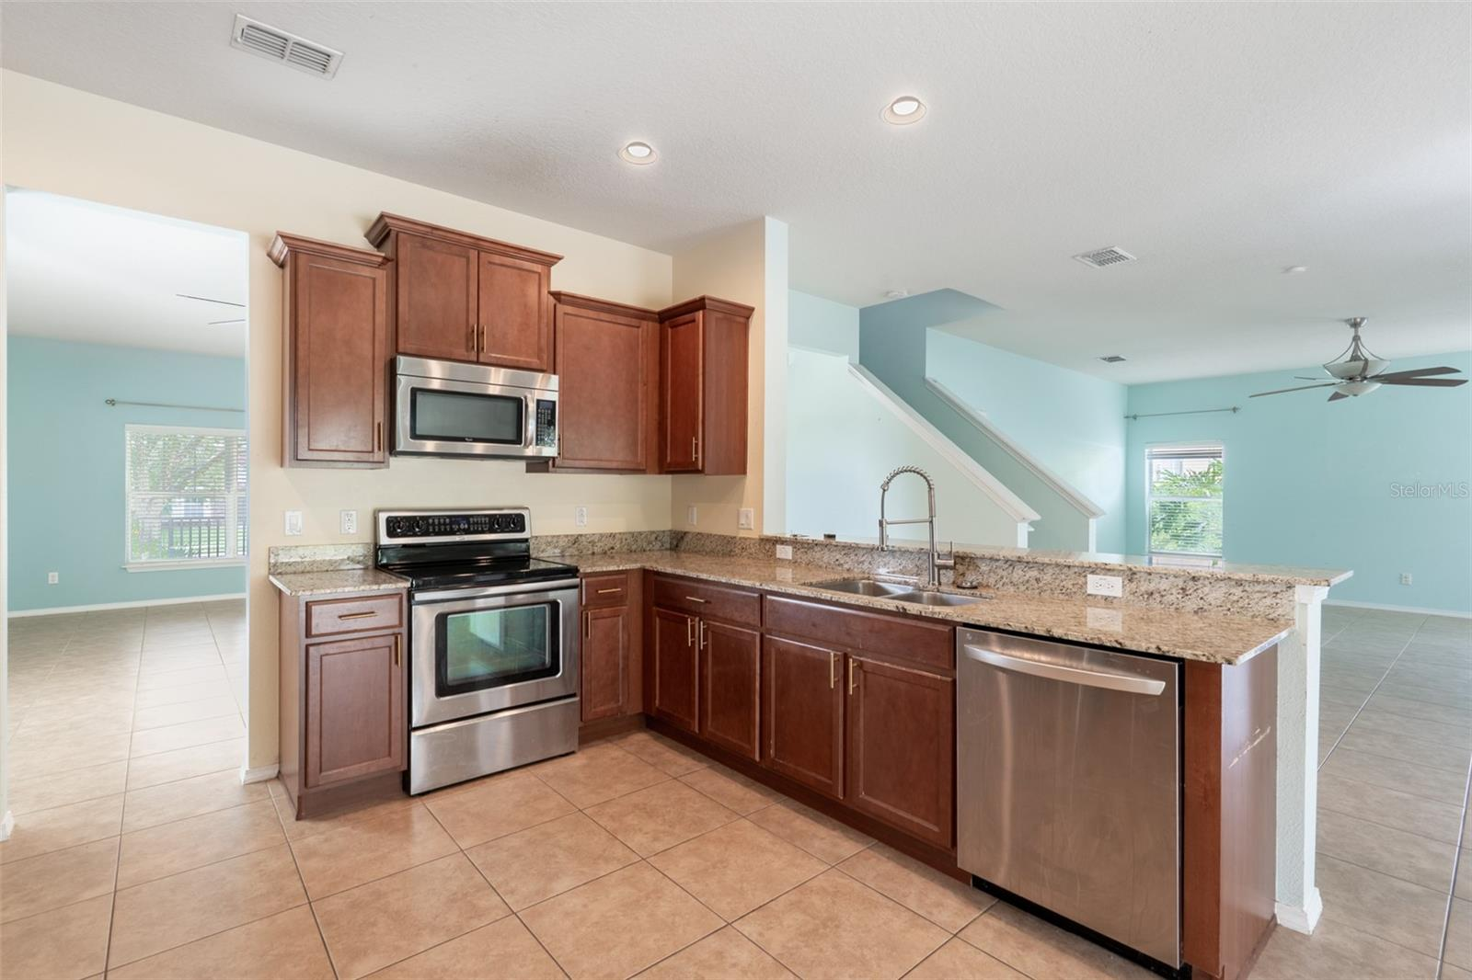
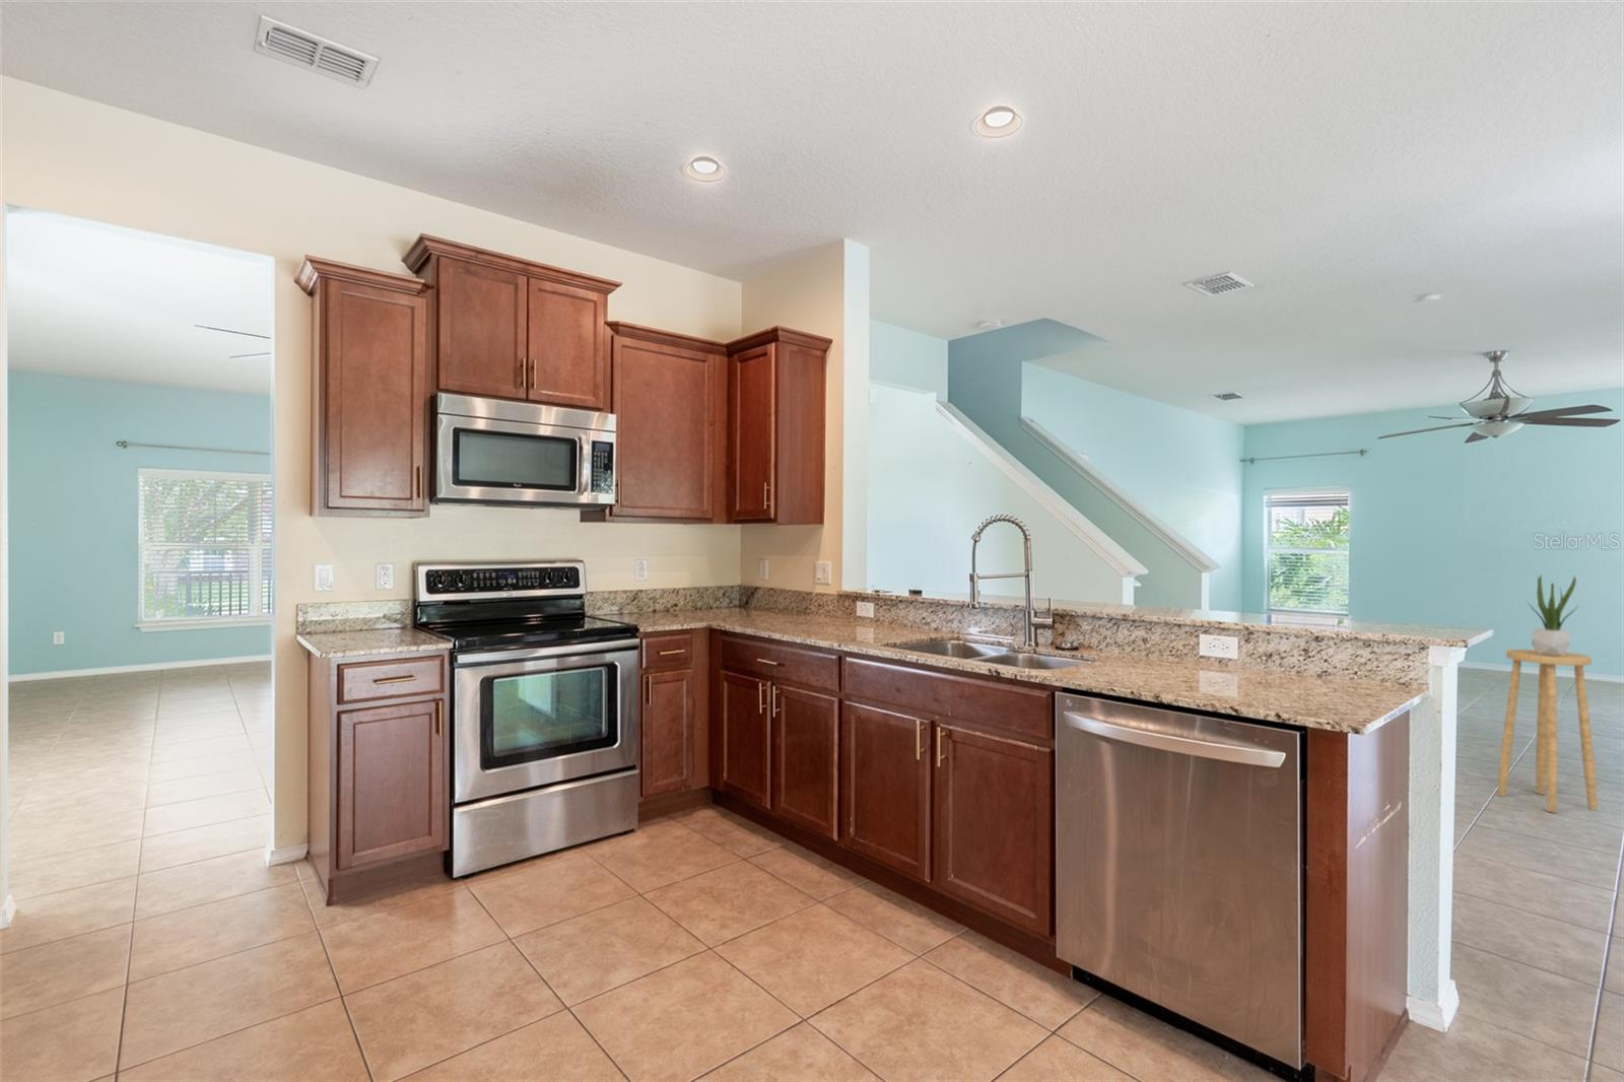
+ stool (1547, 728)
+ potted plant (1550, 615)
